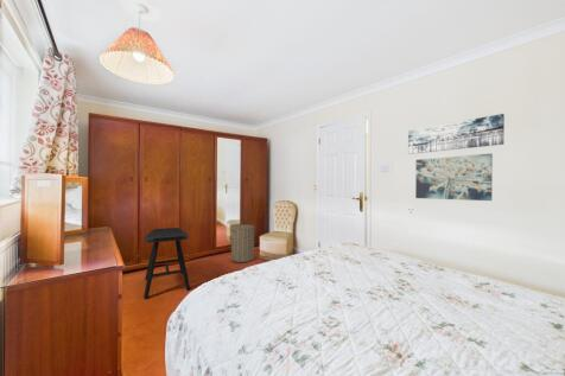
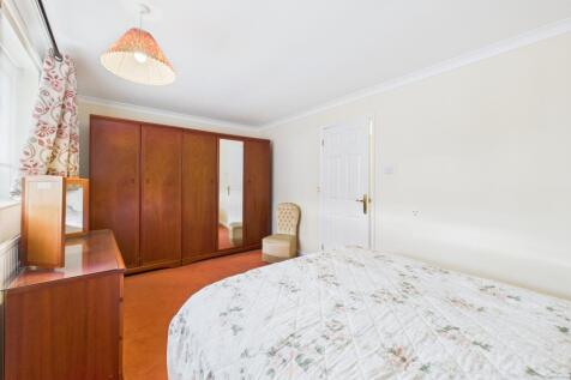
- wall art (450, 178)
- wall art (450, 136)
- stool (167, 260)
- laundry hamper (242, 240)
